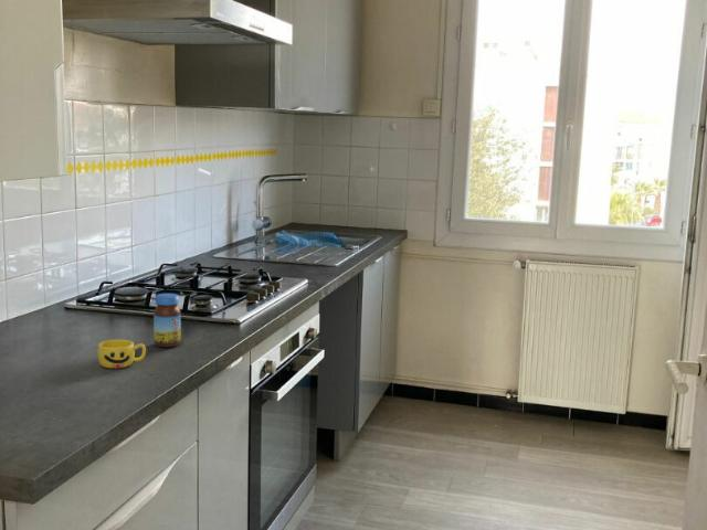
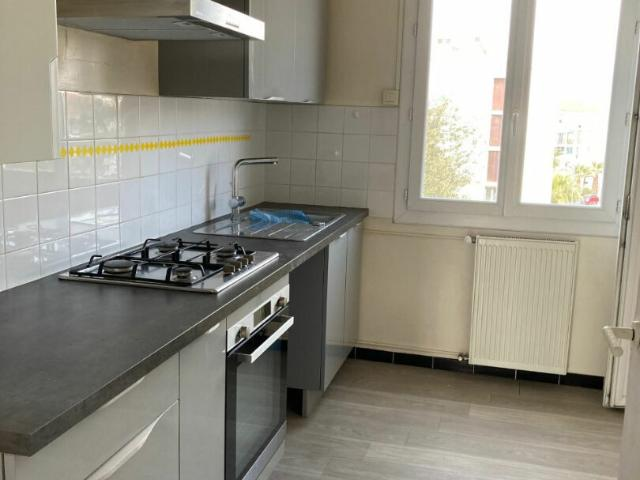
- jar (167, 319)
- cup (122, 353)
